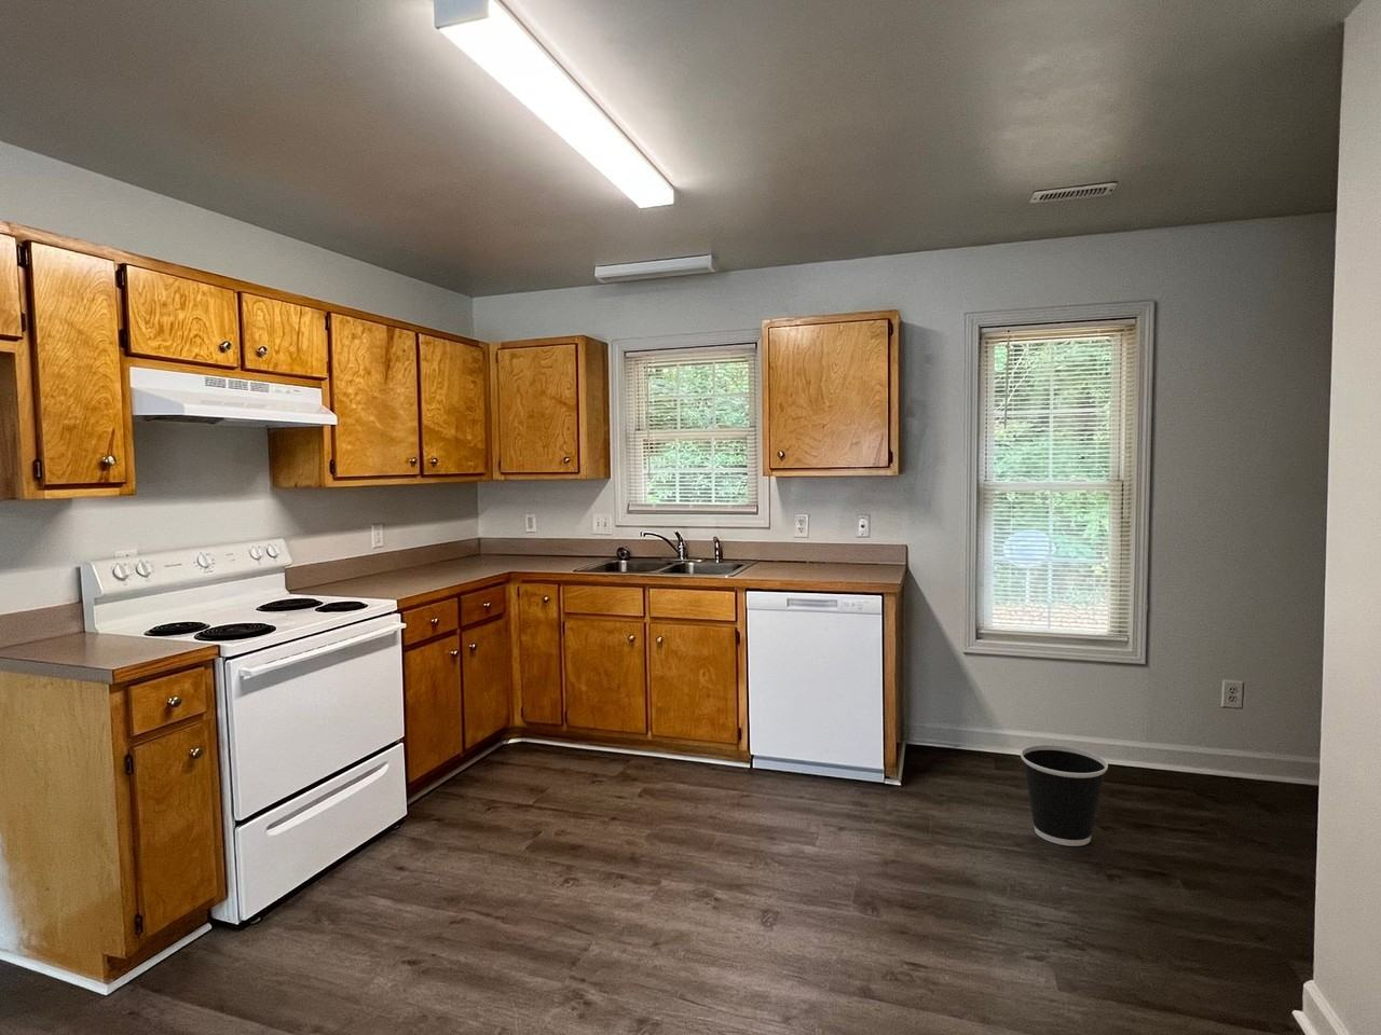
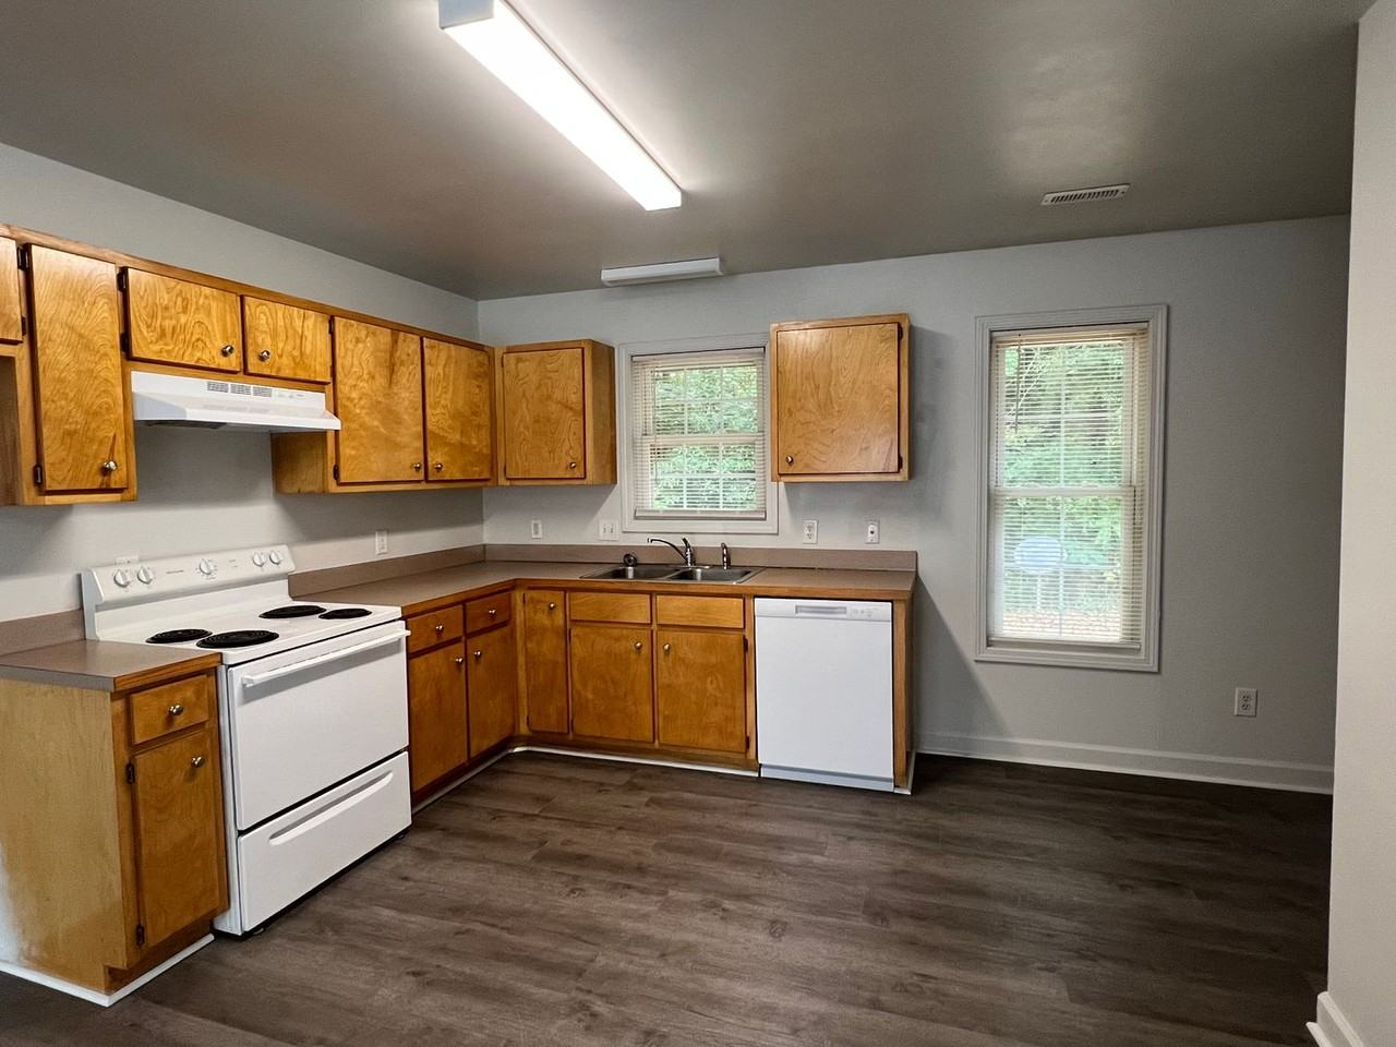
- wastebasket (1062, 796)
